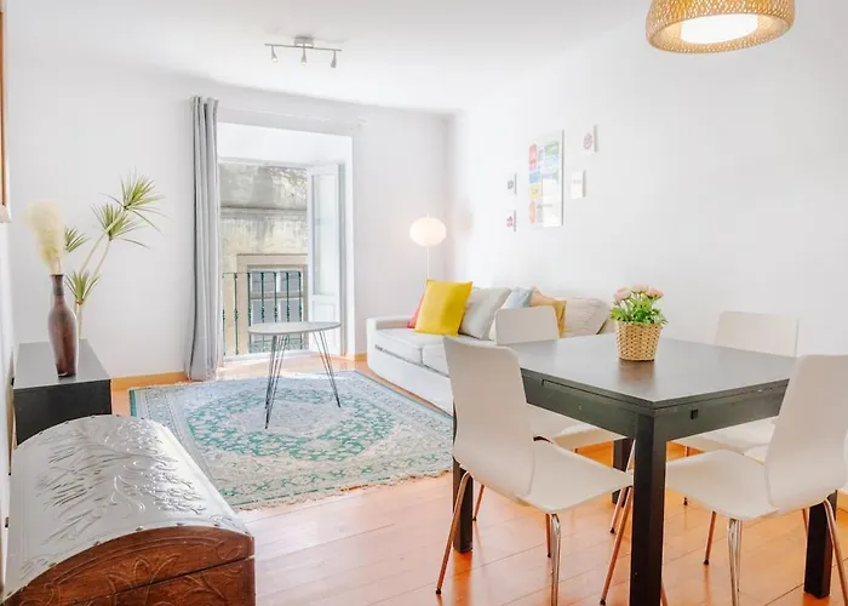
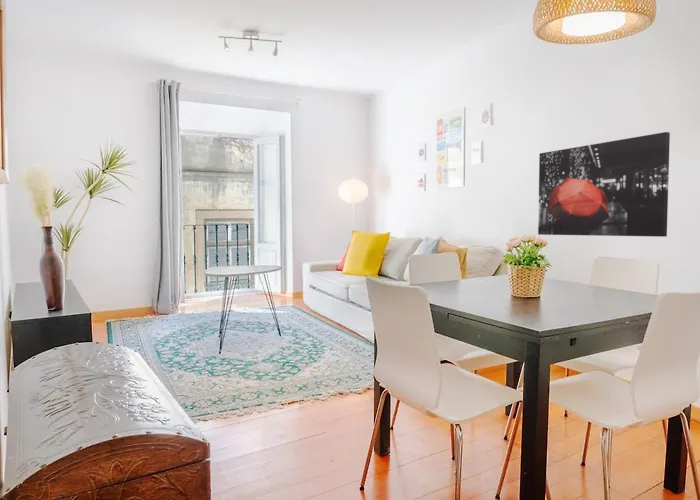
+ wall art (595, 190)
